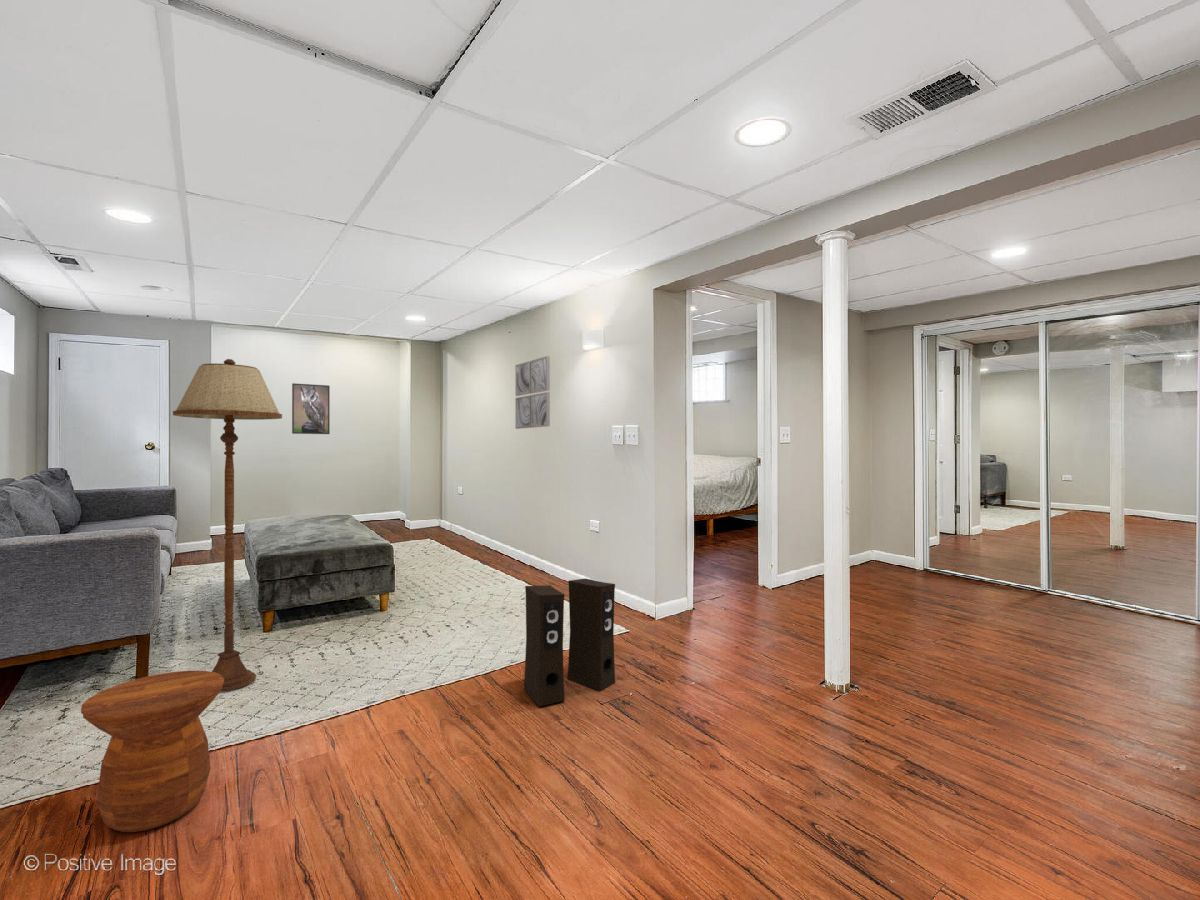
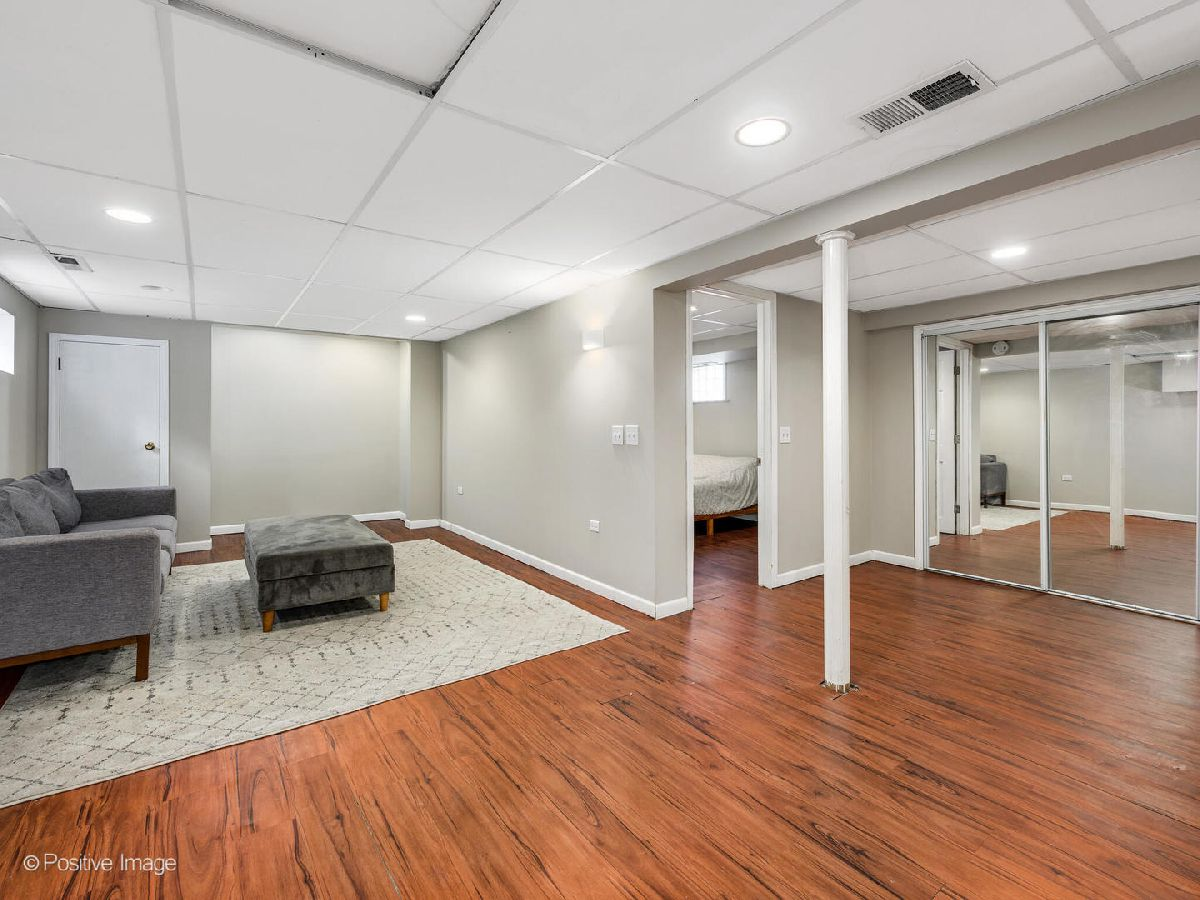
- wall art (531, 393)
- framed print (311, 409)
- floor lamp (229, 520)
- side table (156, 750)
- speaker (570, 636)
